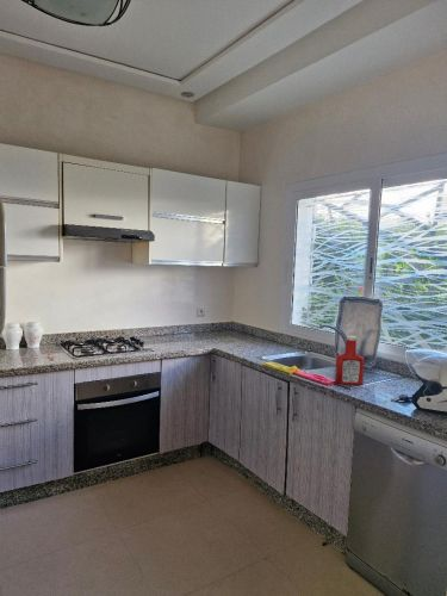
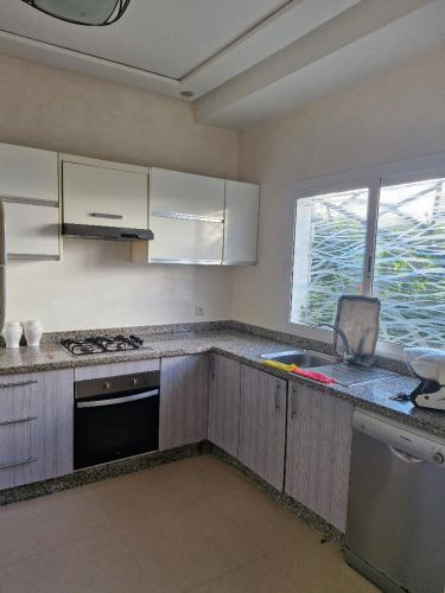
- soap bottle (349, 359)
